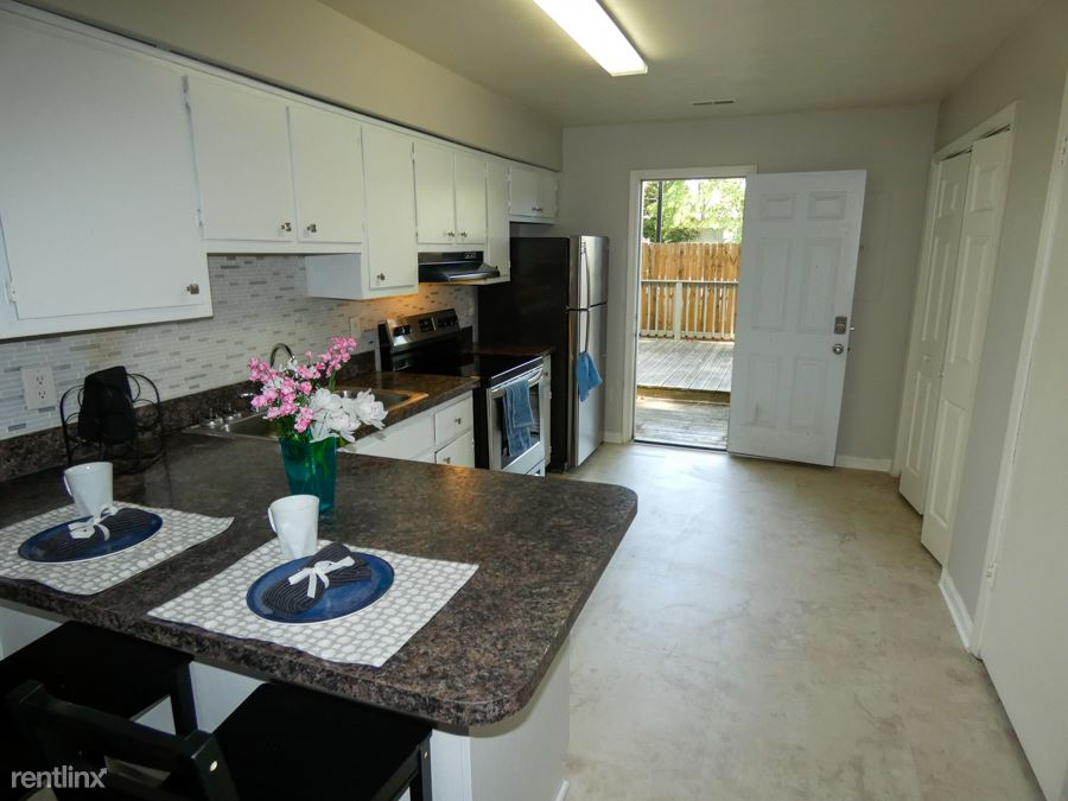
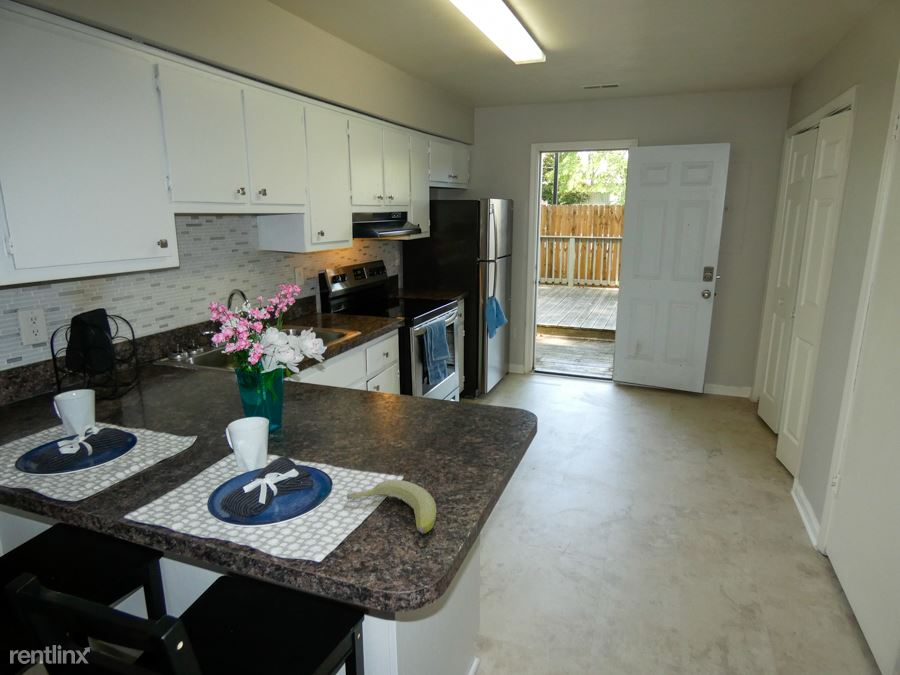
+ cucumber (393, 496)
